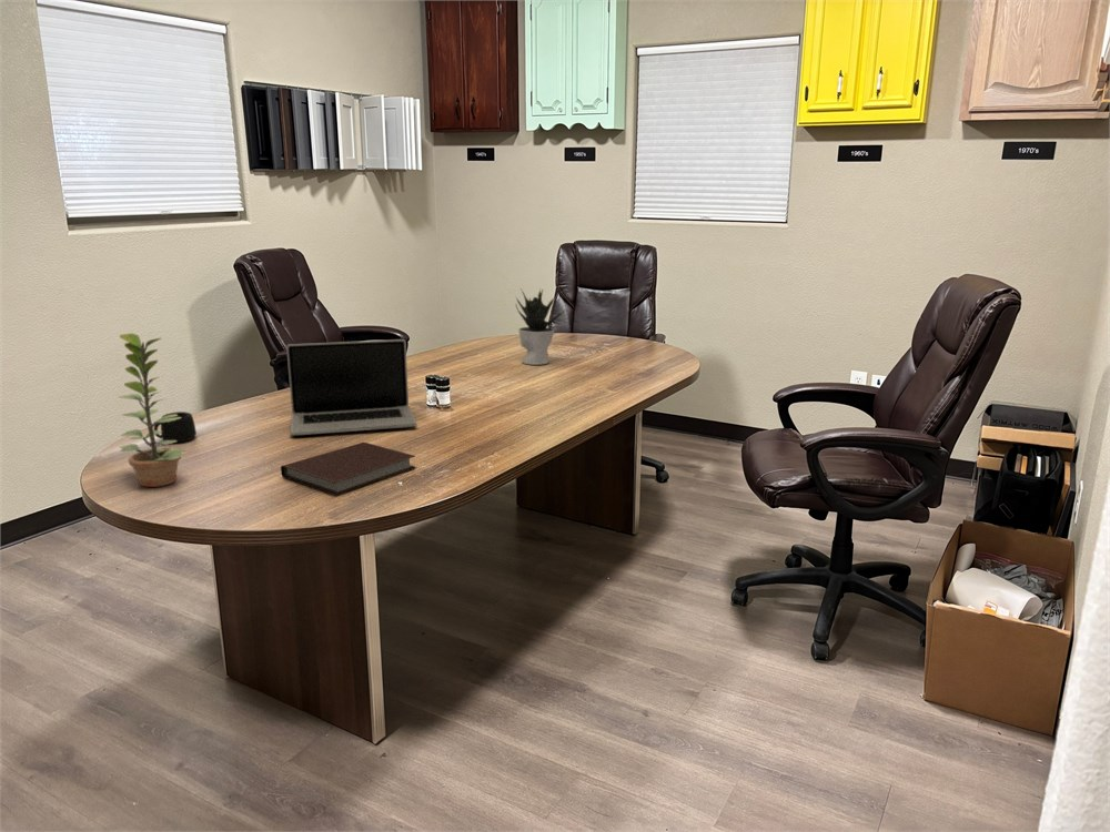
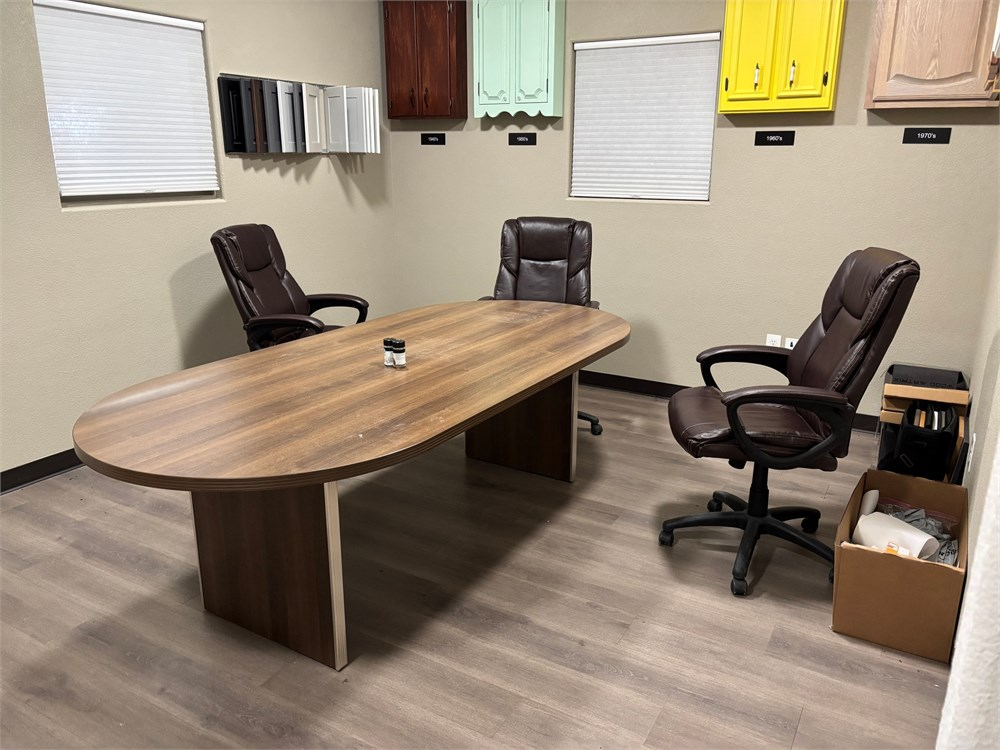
- mug (173, 428)
- potted plant (533, 325)
- laptop (351, 385)
- plant (144, 409)
- notebook (350, 466)
